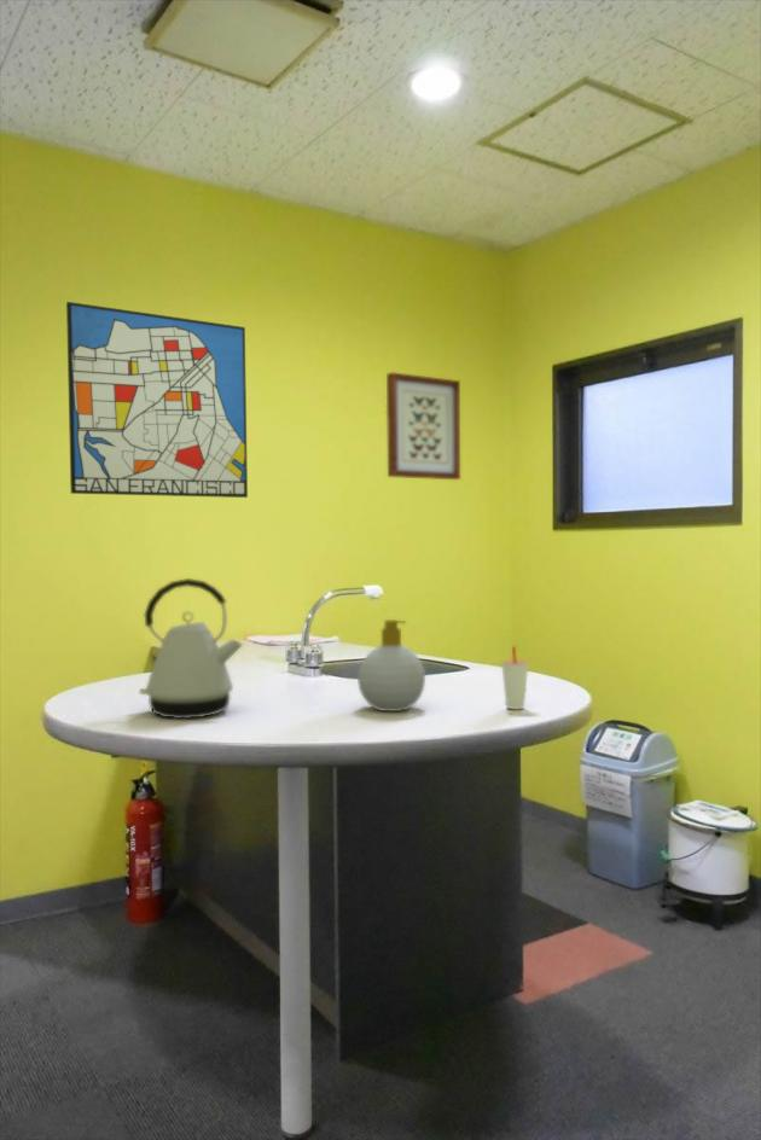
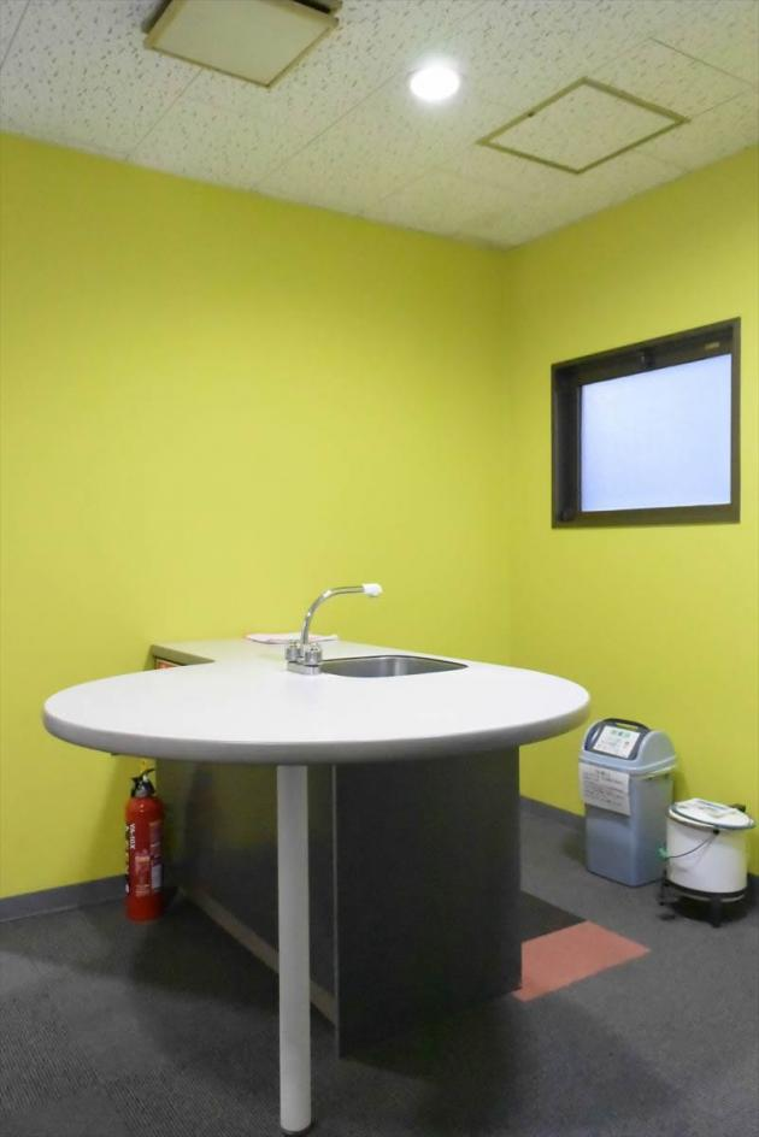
- soap bottle (391, 664)
- kettle (191, 645)
- wall art (424, 427)
- wall art (162, 406)
- cup (515, 676)
